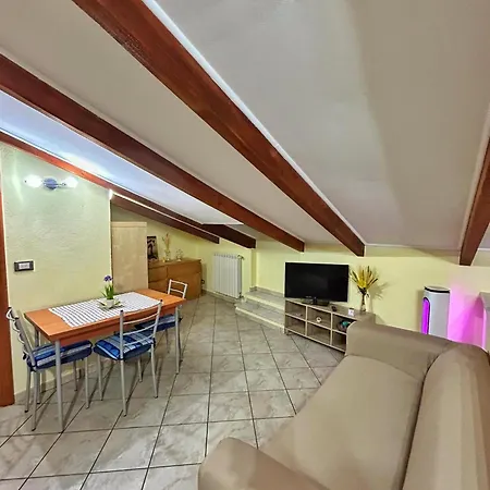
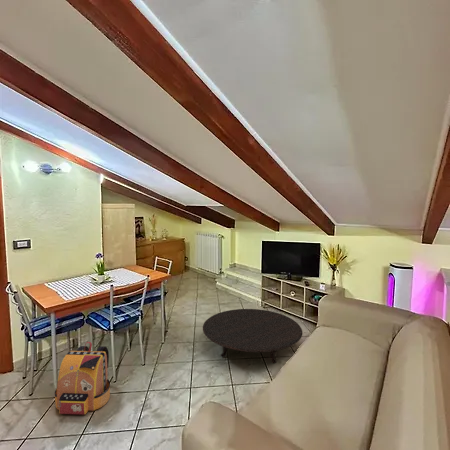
+ backpack (84, 372)
+ table (251, 336)
